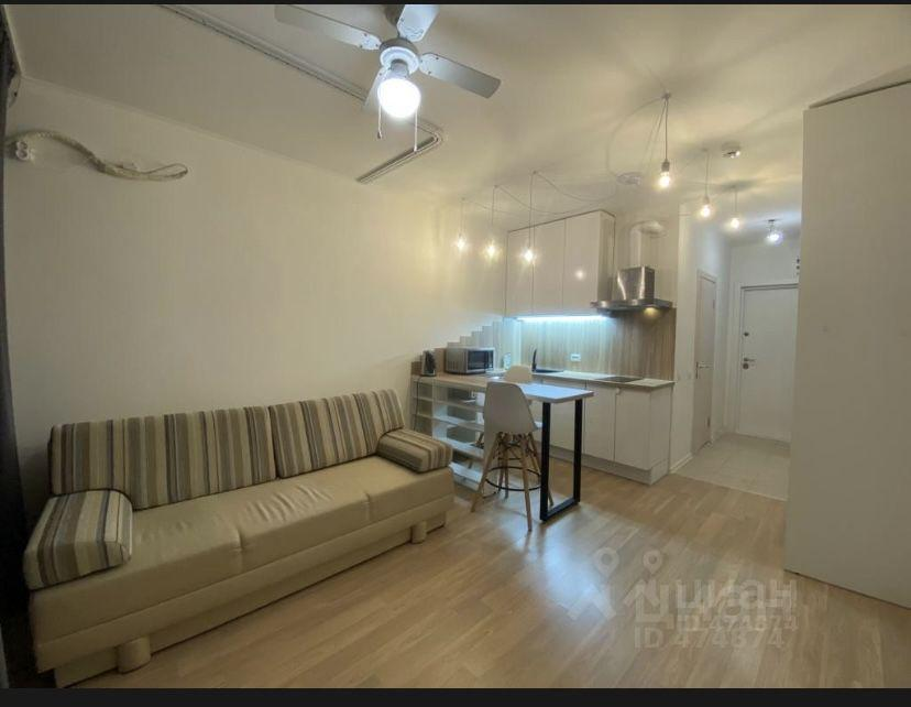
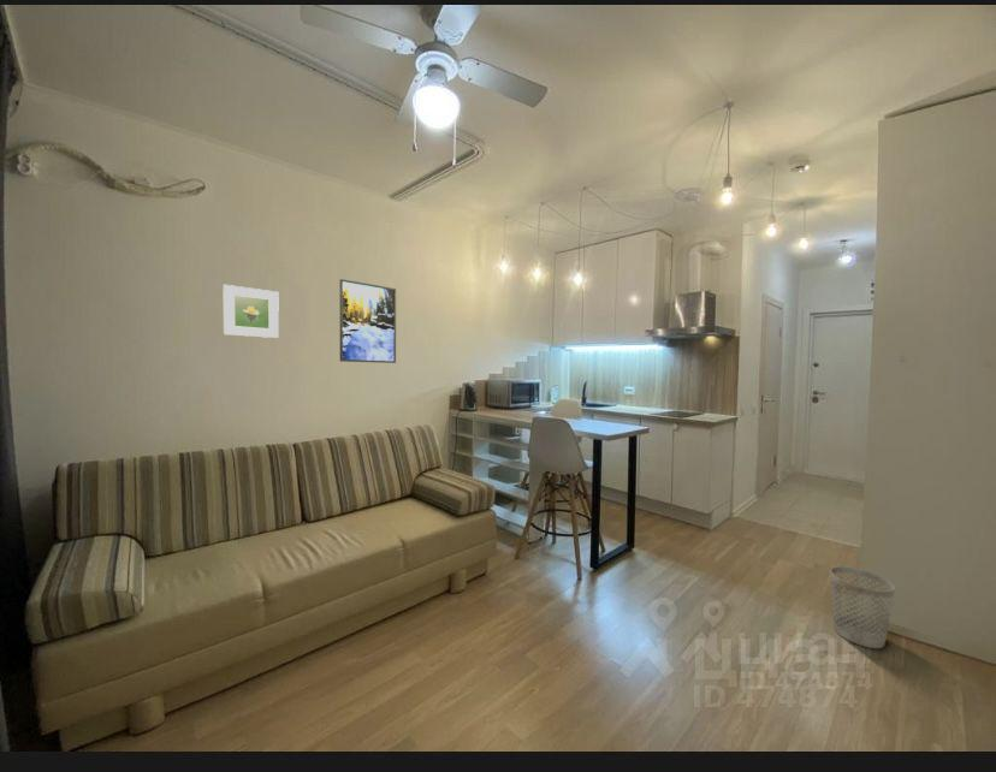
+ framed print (251, 311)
+ wastebasket (859, 607)
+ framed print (369, 322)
